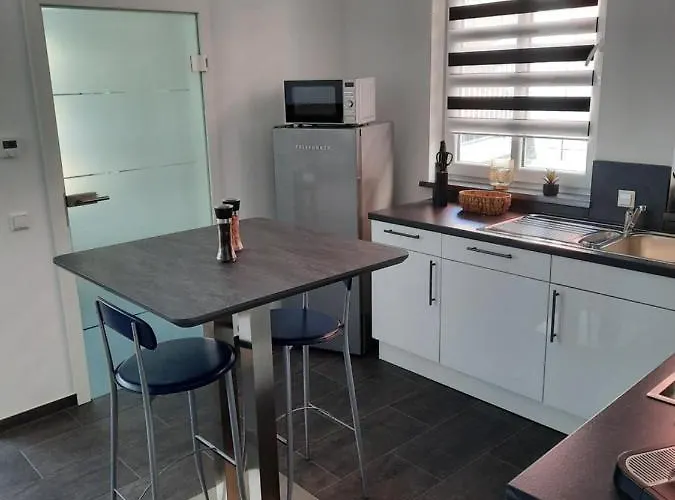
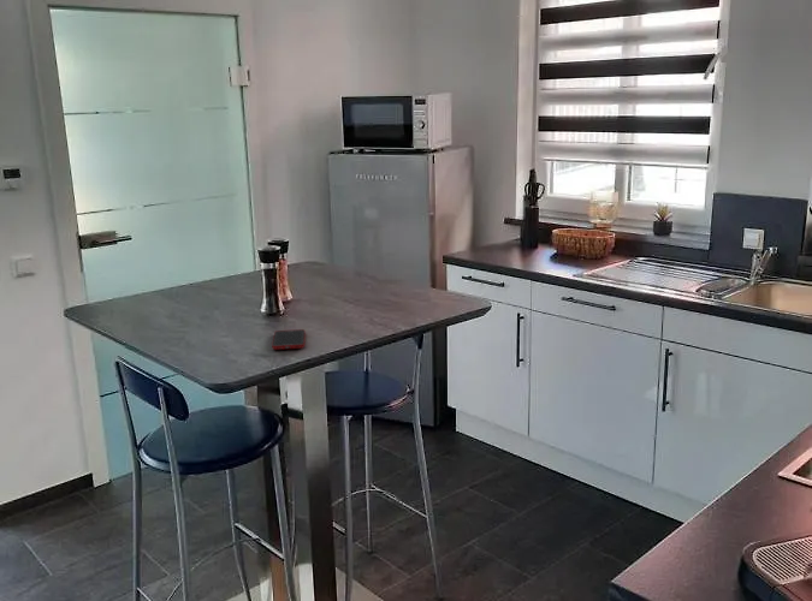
+ cell phone (289, 339)
